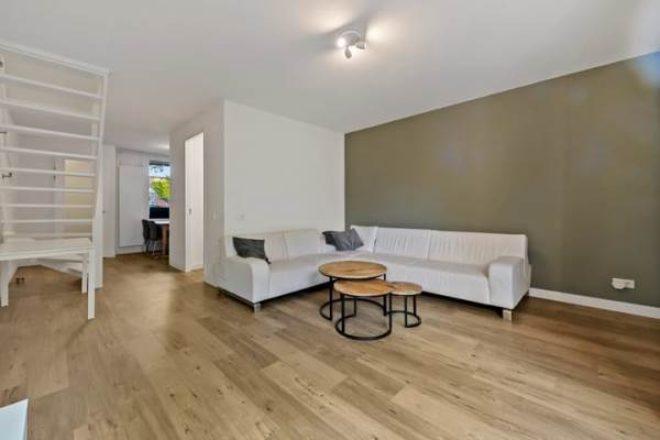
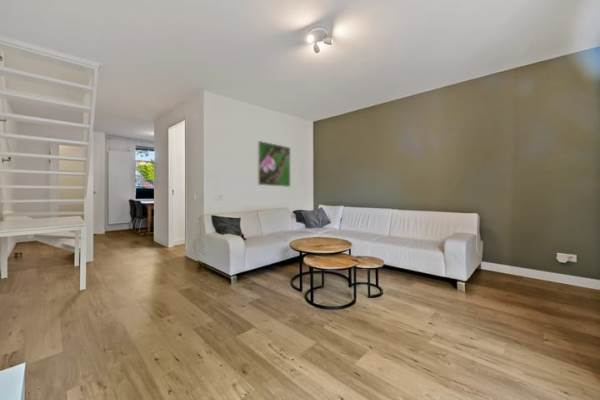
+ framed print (275, 165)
